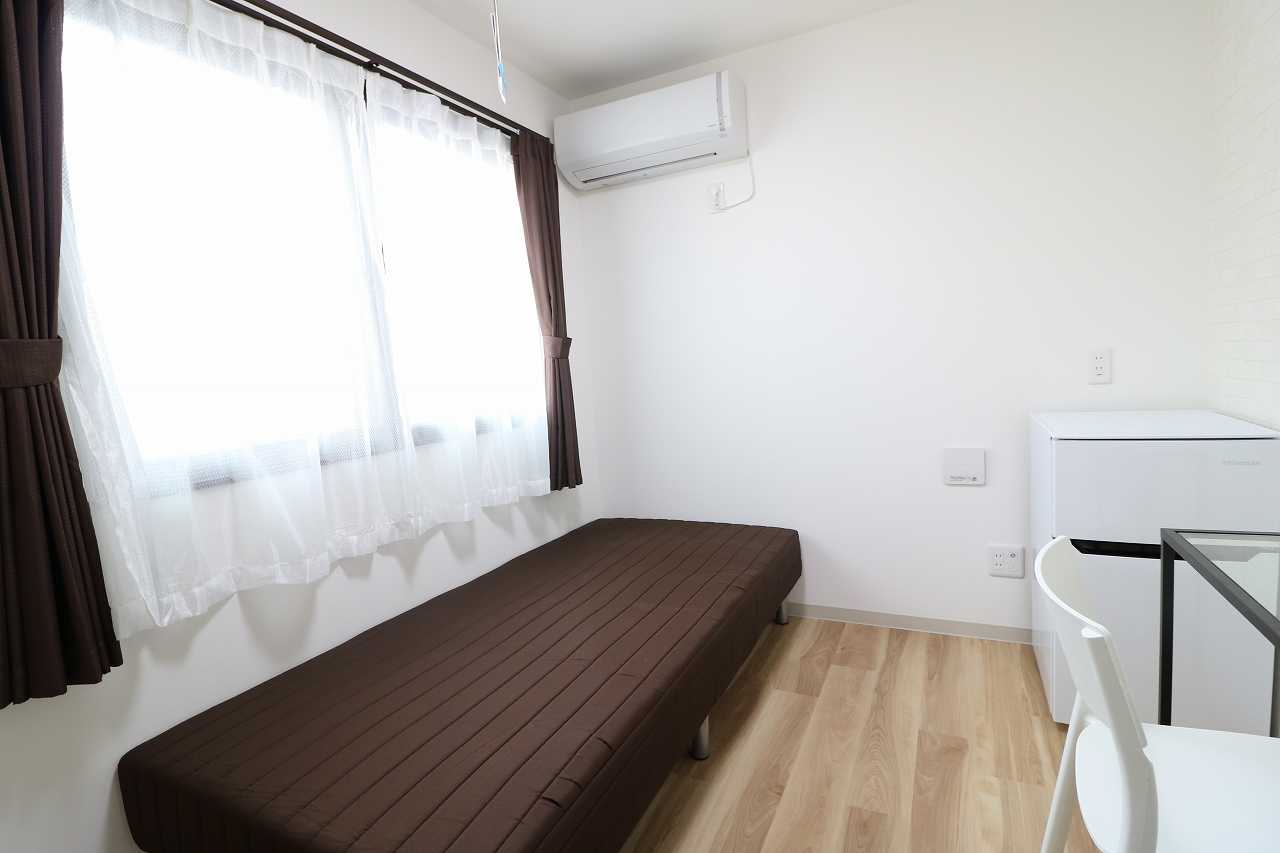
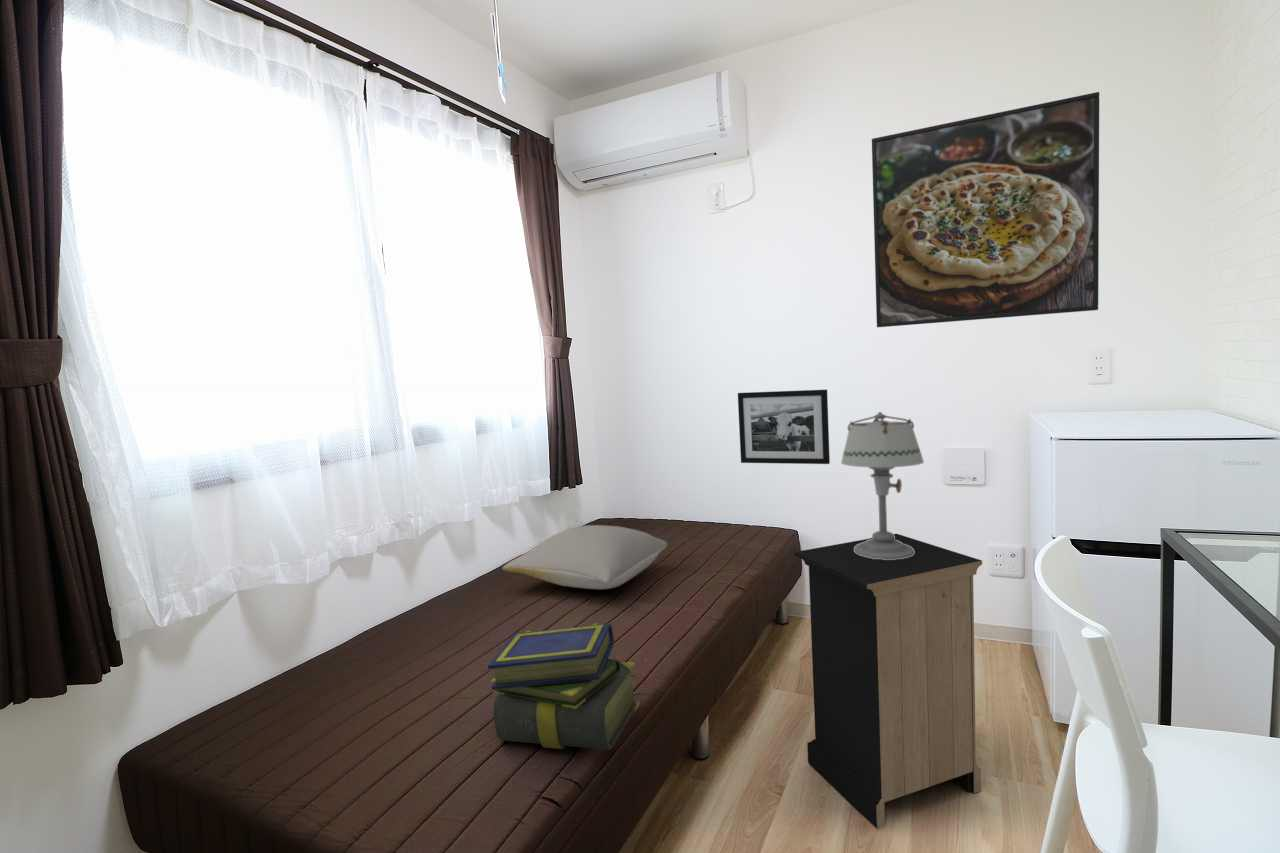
+ picture frame (782, 427)
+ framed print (978, 219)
+ stack of books (560, 682)
+ pillow (587, 555)
+ table lamp (882, 481)
+ nightstand (886, 667)
